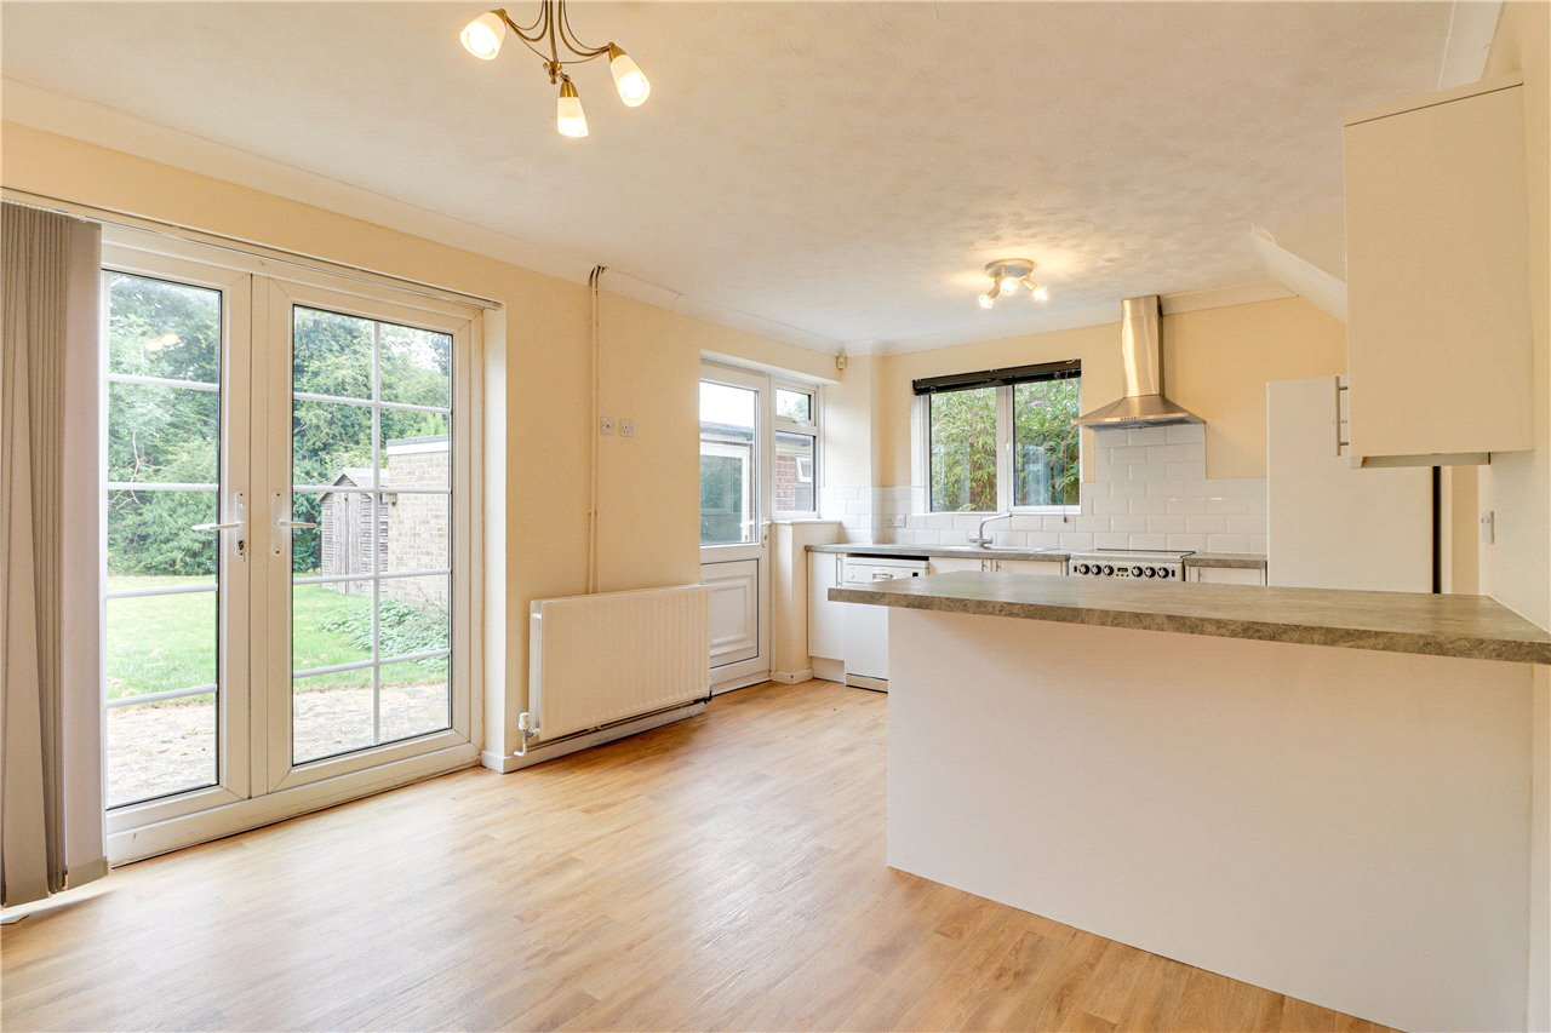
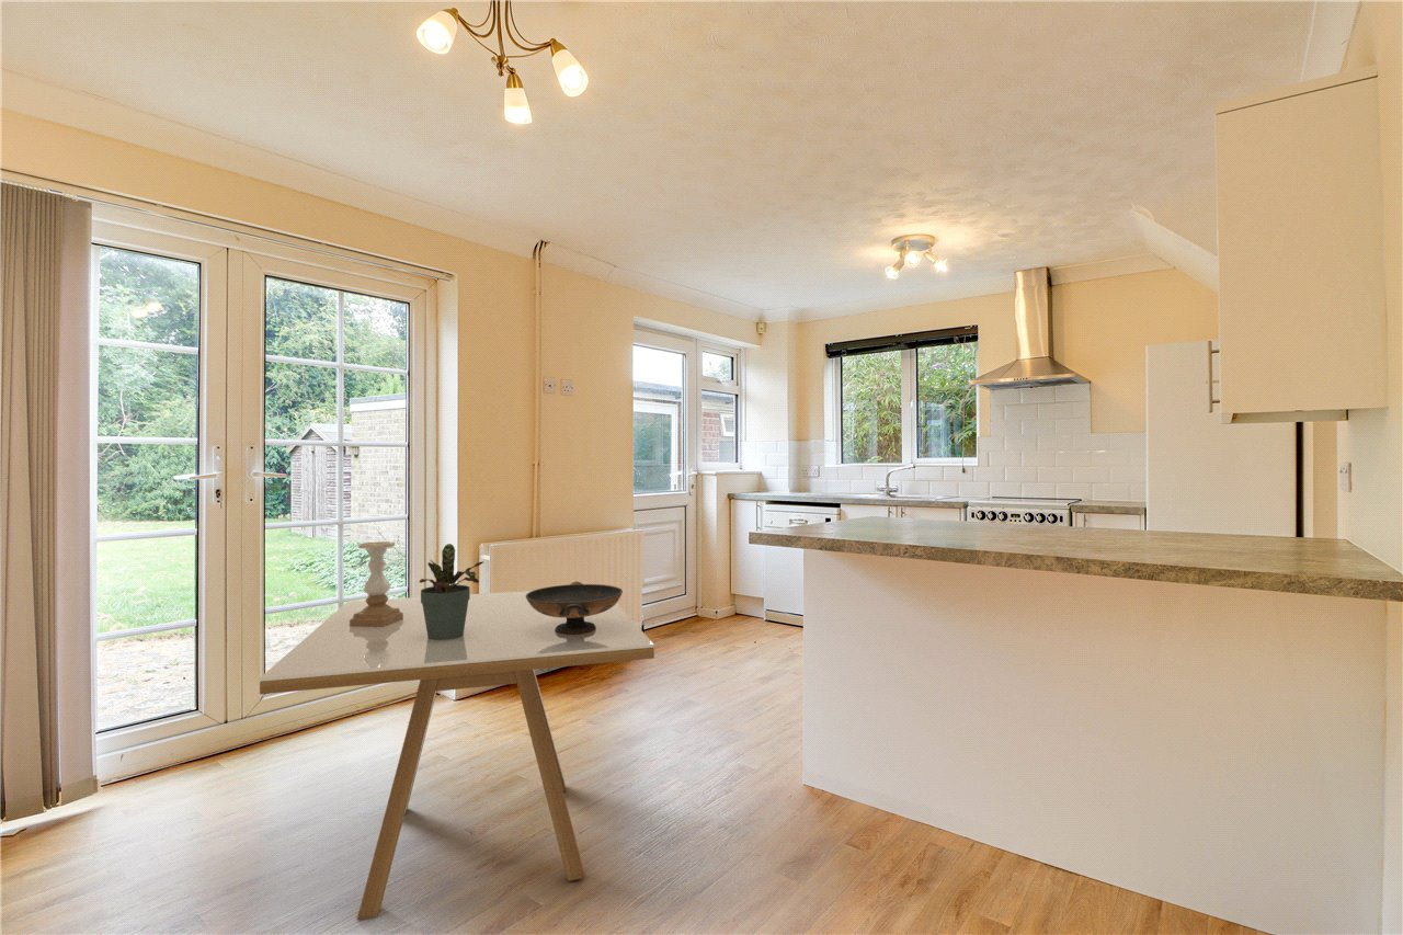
+ potted plant (453, 589)
+ dining table (471, 687)
+ decorative bowl (574, 609)
+ candle holder (376, 582)
